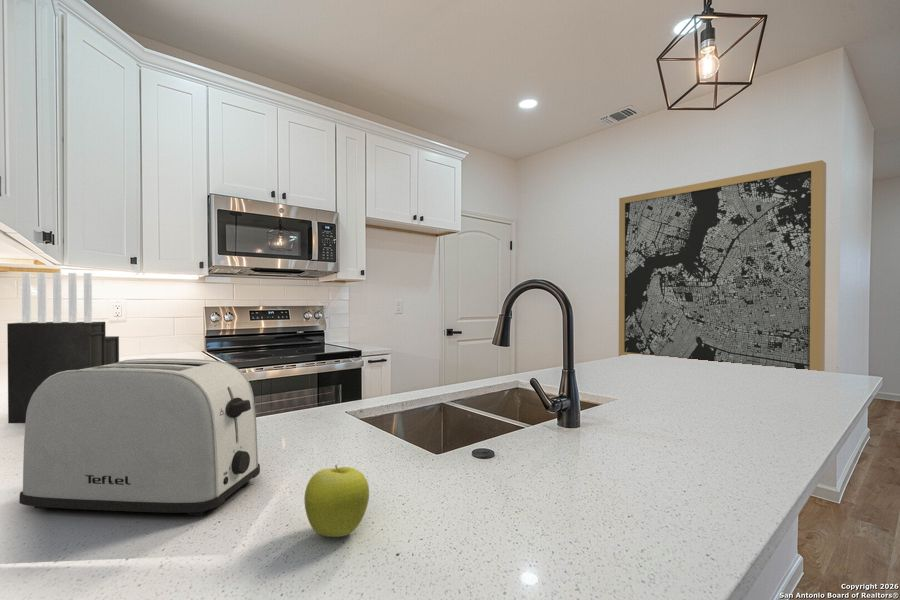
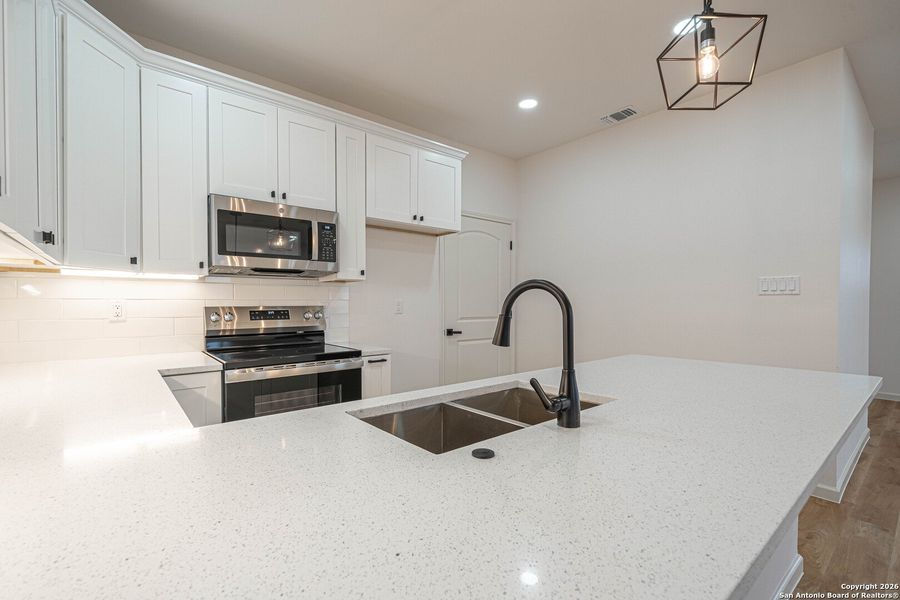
- wall art (706, 274)
- fruit (337, 499)
- toaster (153, 428)
- knife block (69, 345)
